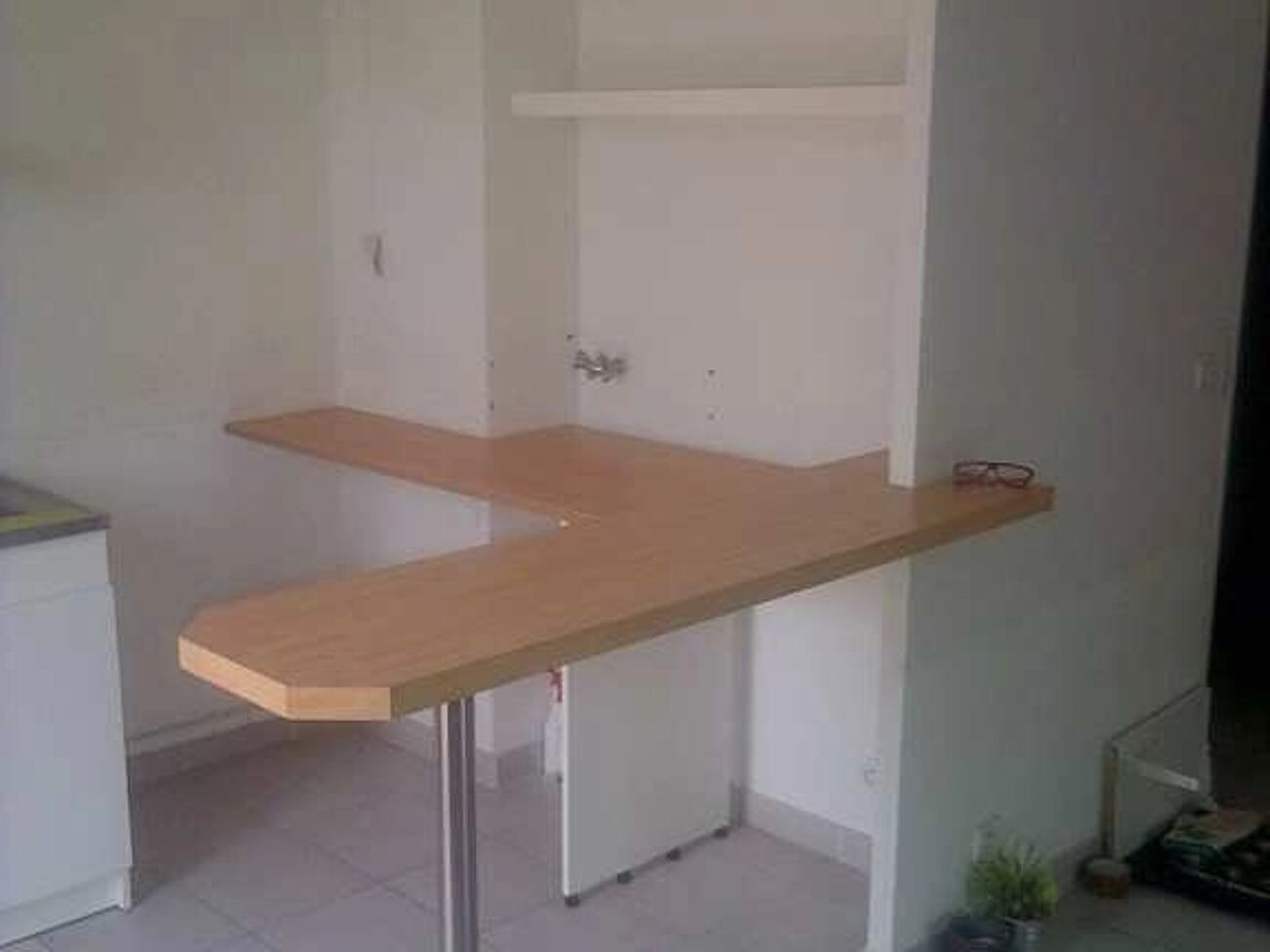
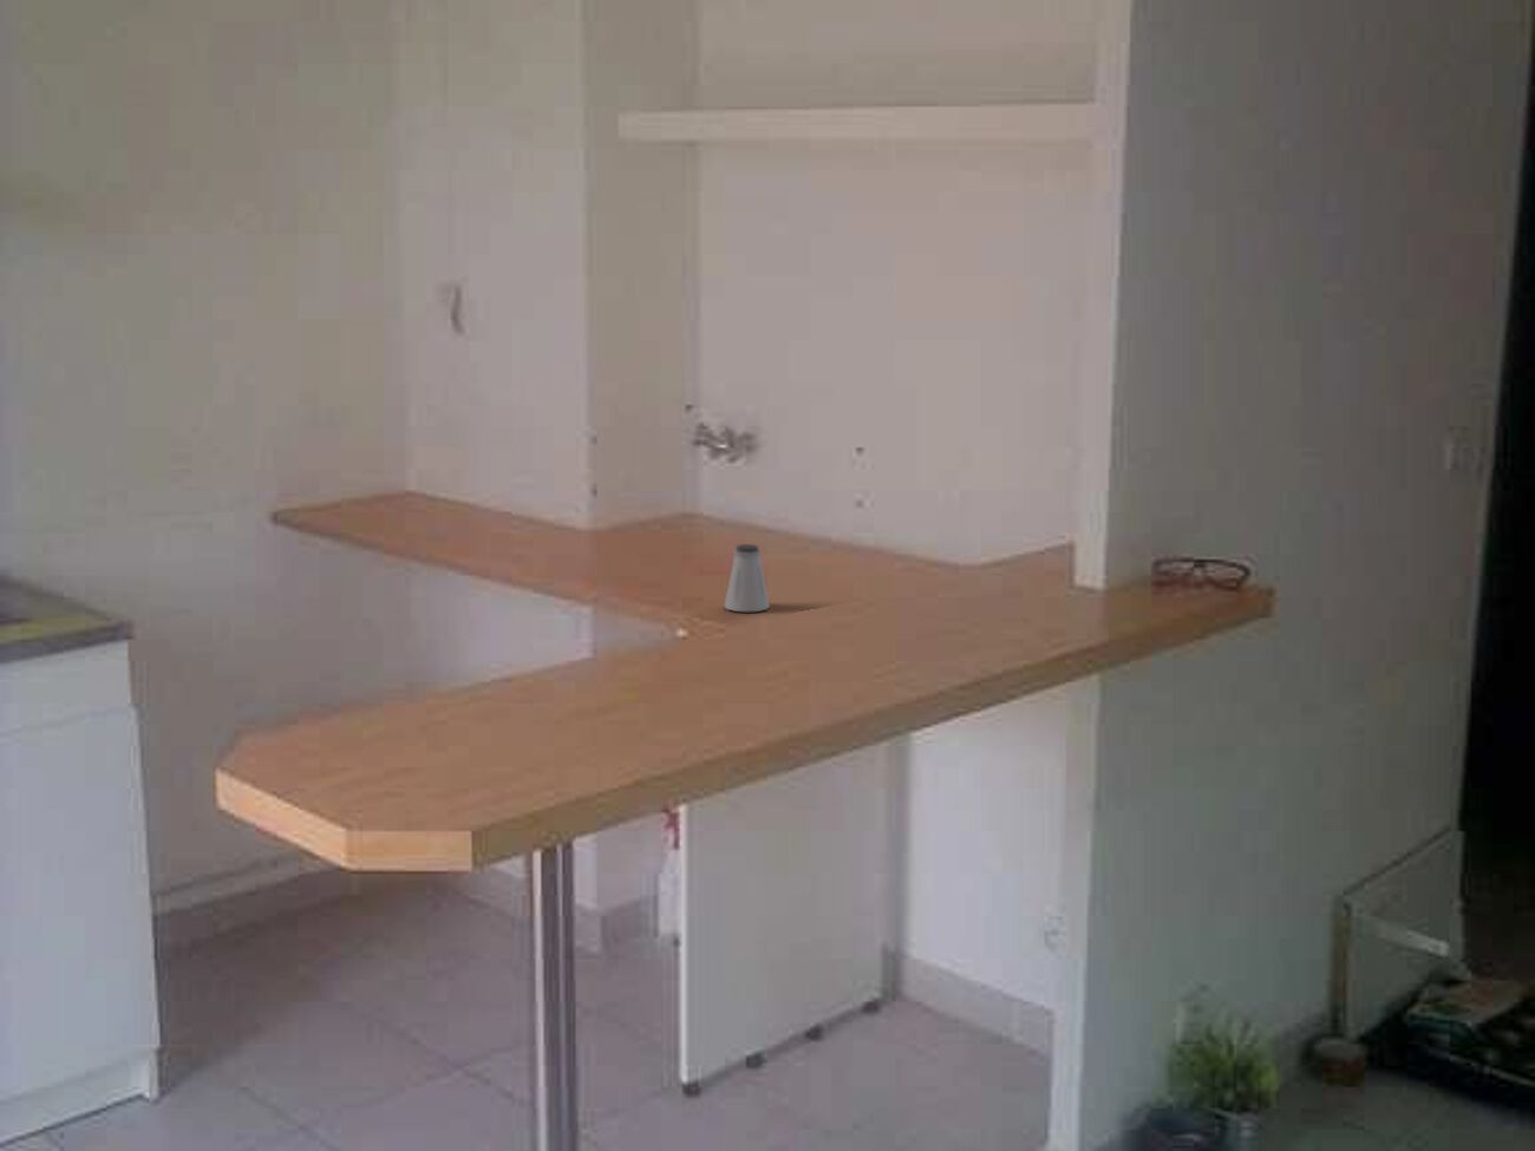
+ saltshaker (746, 576)
